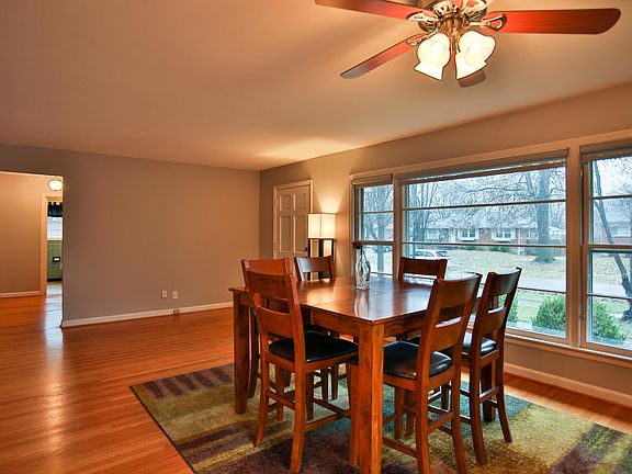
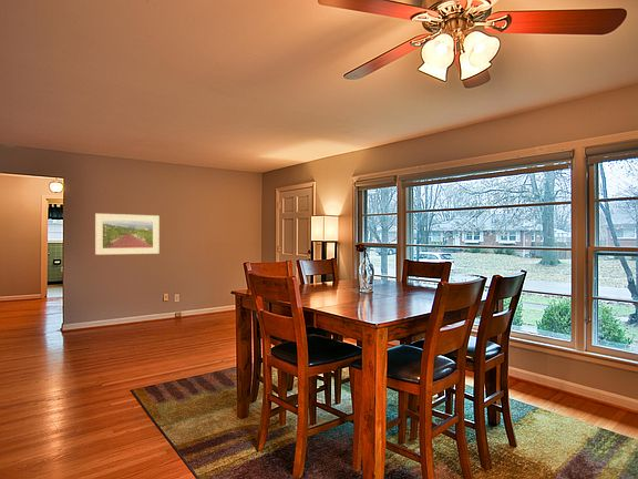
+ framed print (128, 234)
